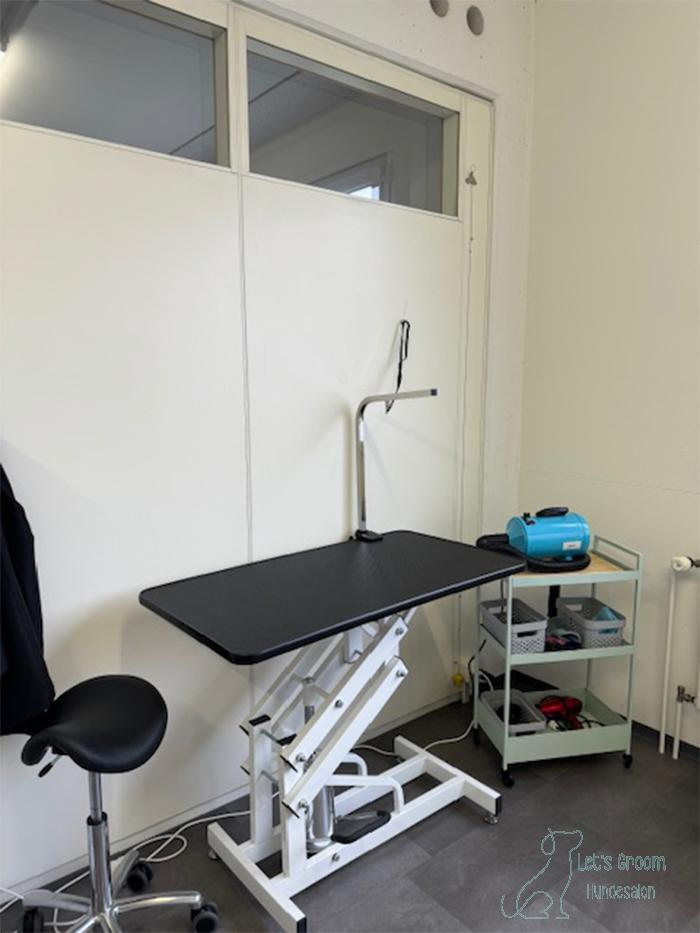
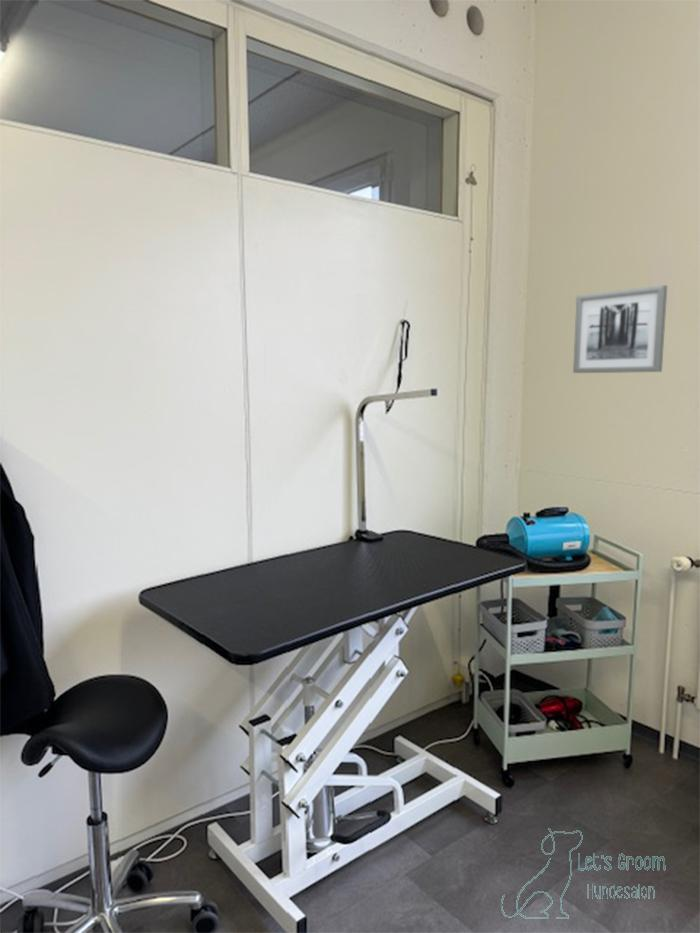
+ wall art (617, 332)
